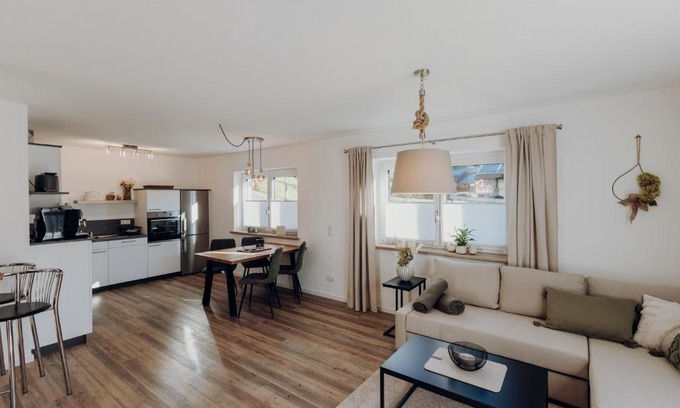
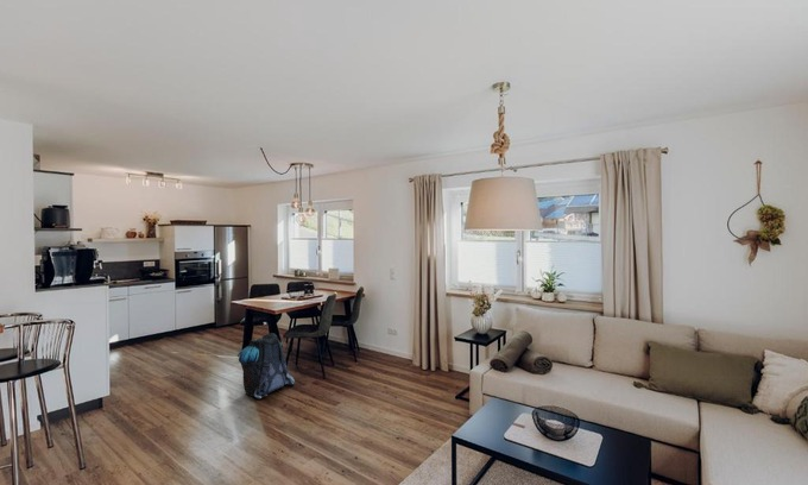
+ backpack (265, 361)
